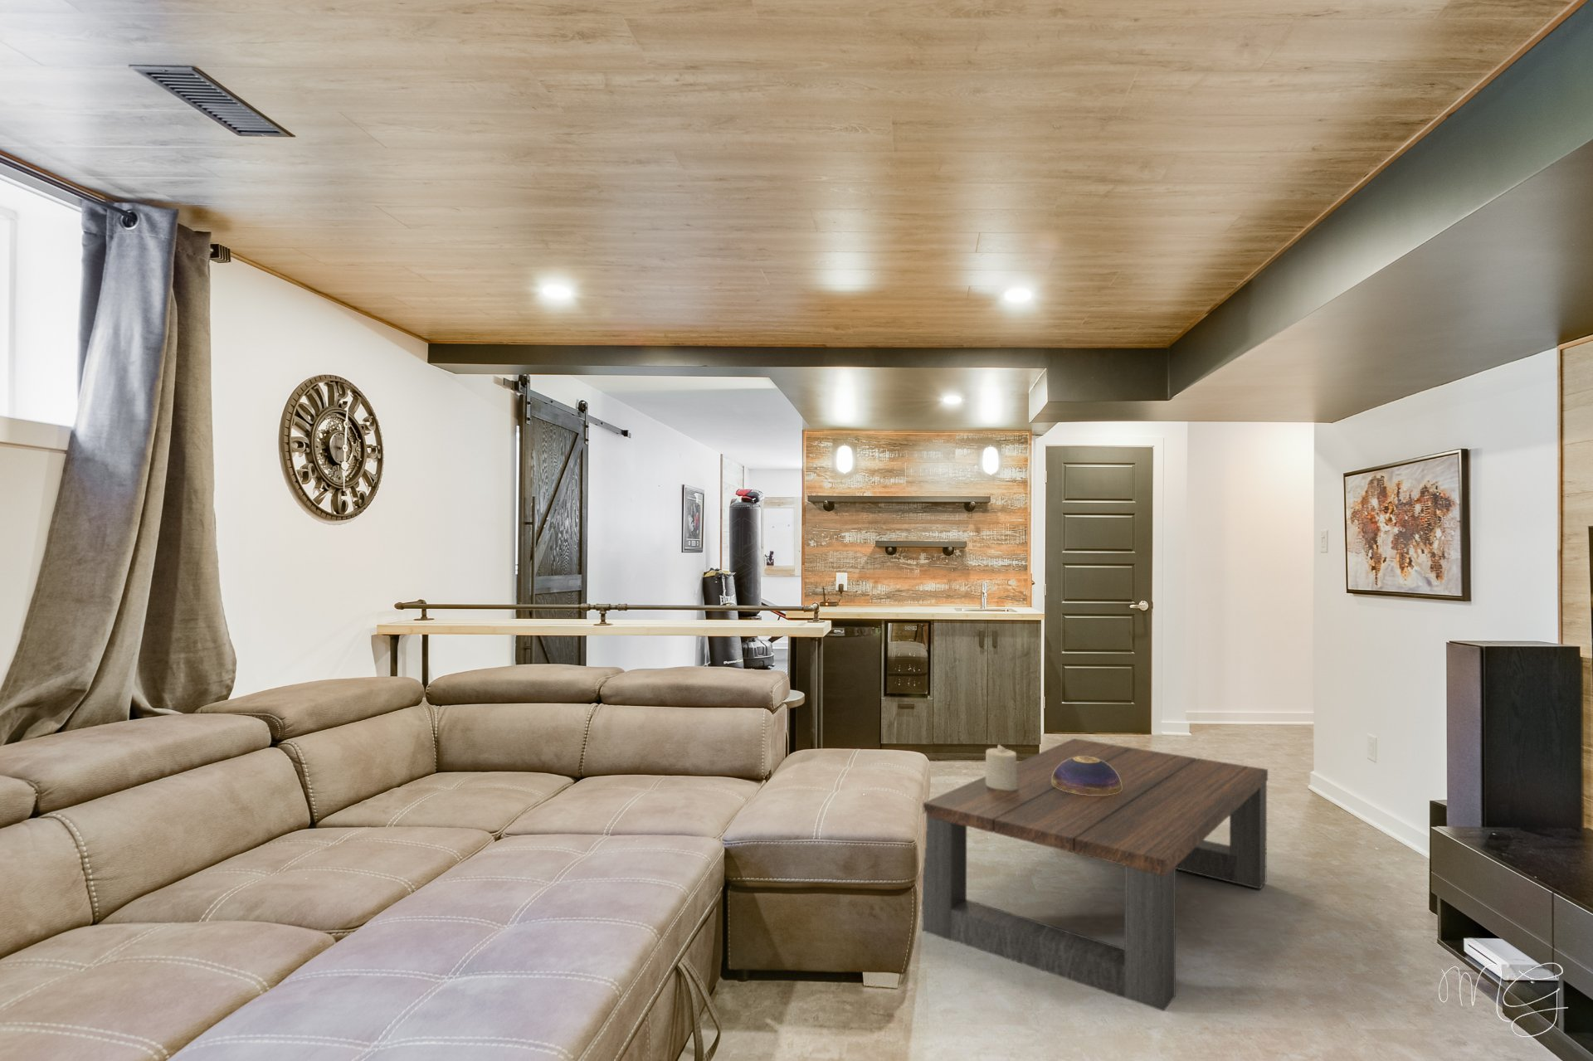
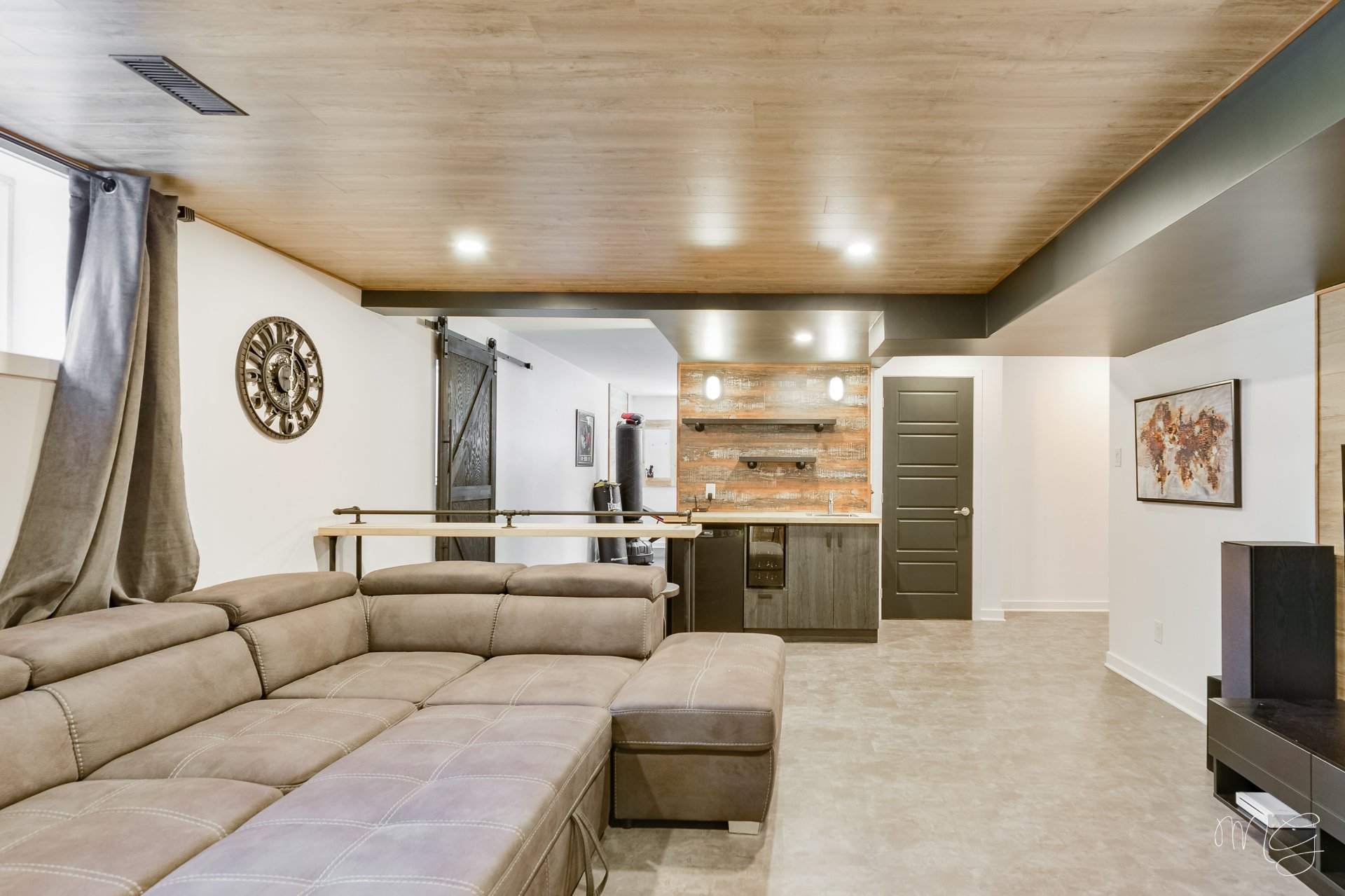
- candle (1002, 765)
- coffee table (1107, 844)
- decorative bowl (1086, 771)
